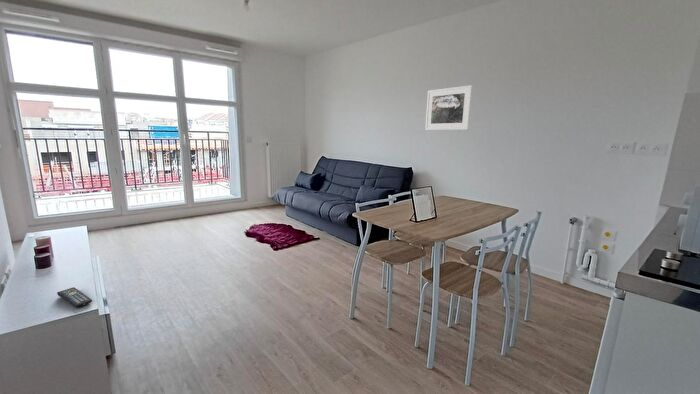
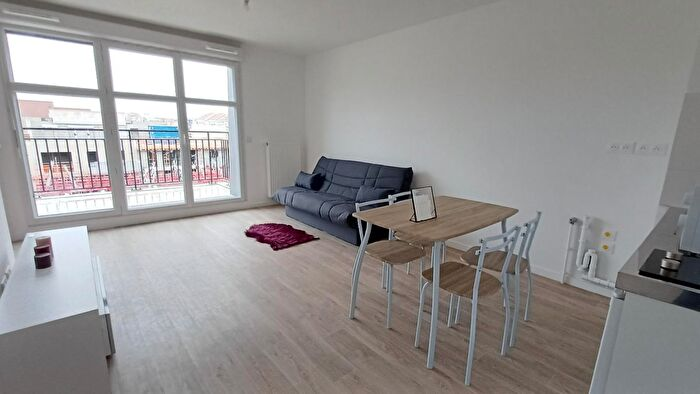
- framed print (447, 109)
- remote control (74, 296)
